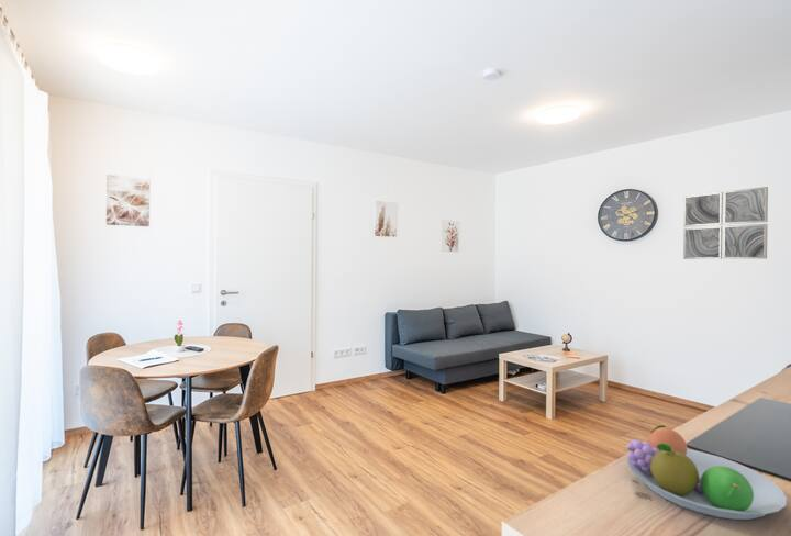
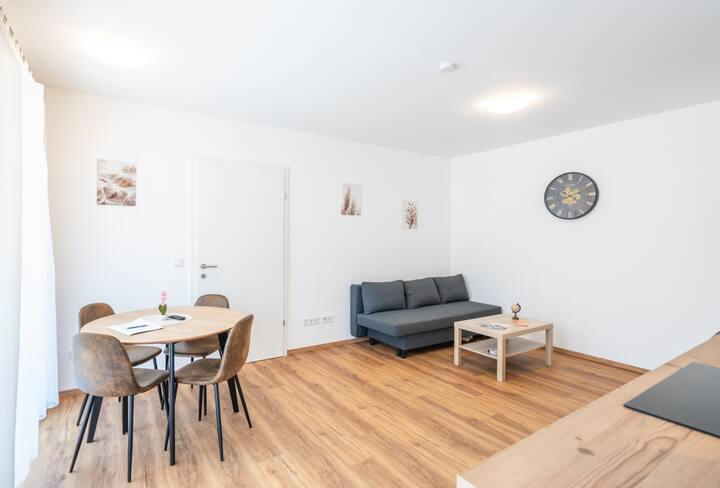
- fruit bowl (699, 465)
- wall art (721, 224)
